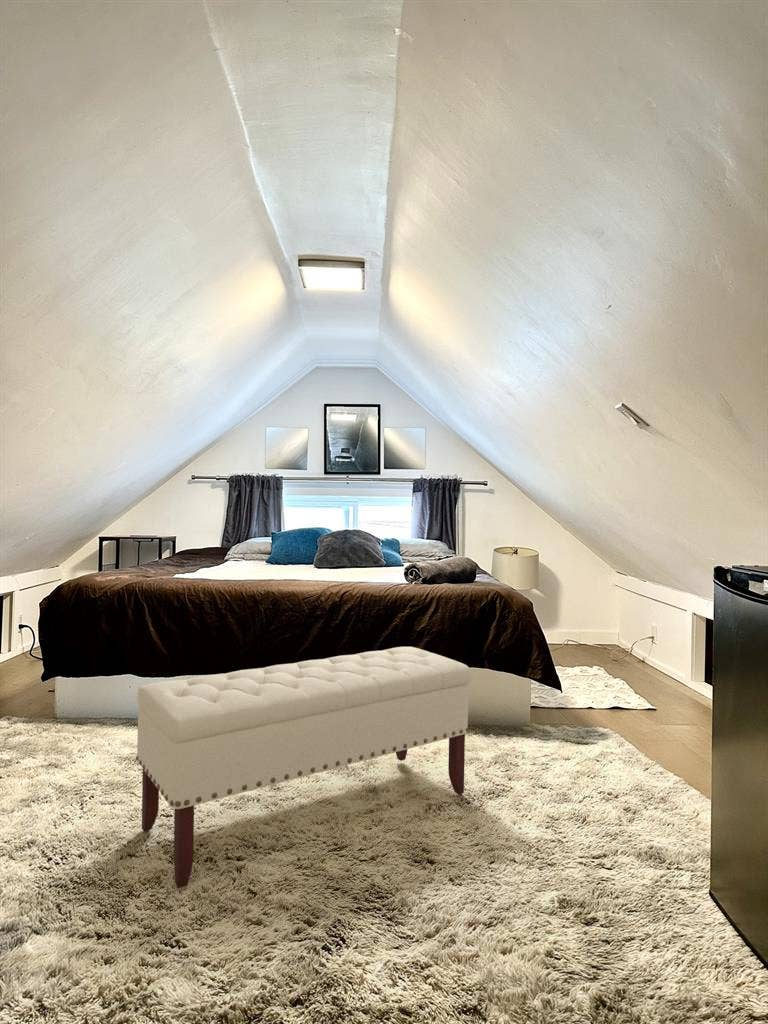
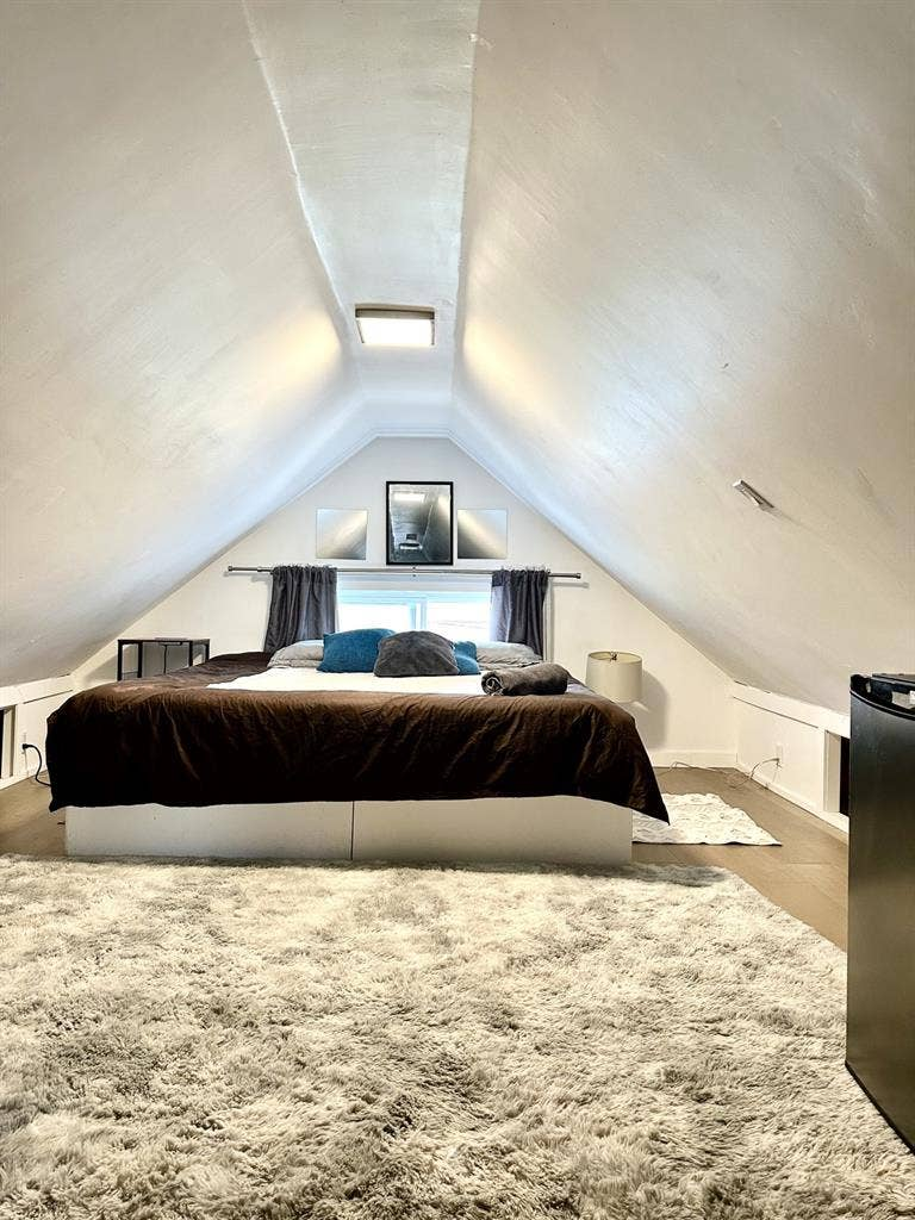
- bench (314, 740)
